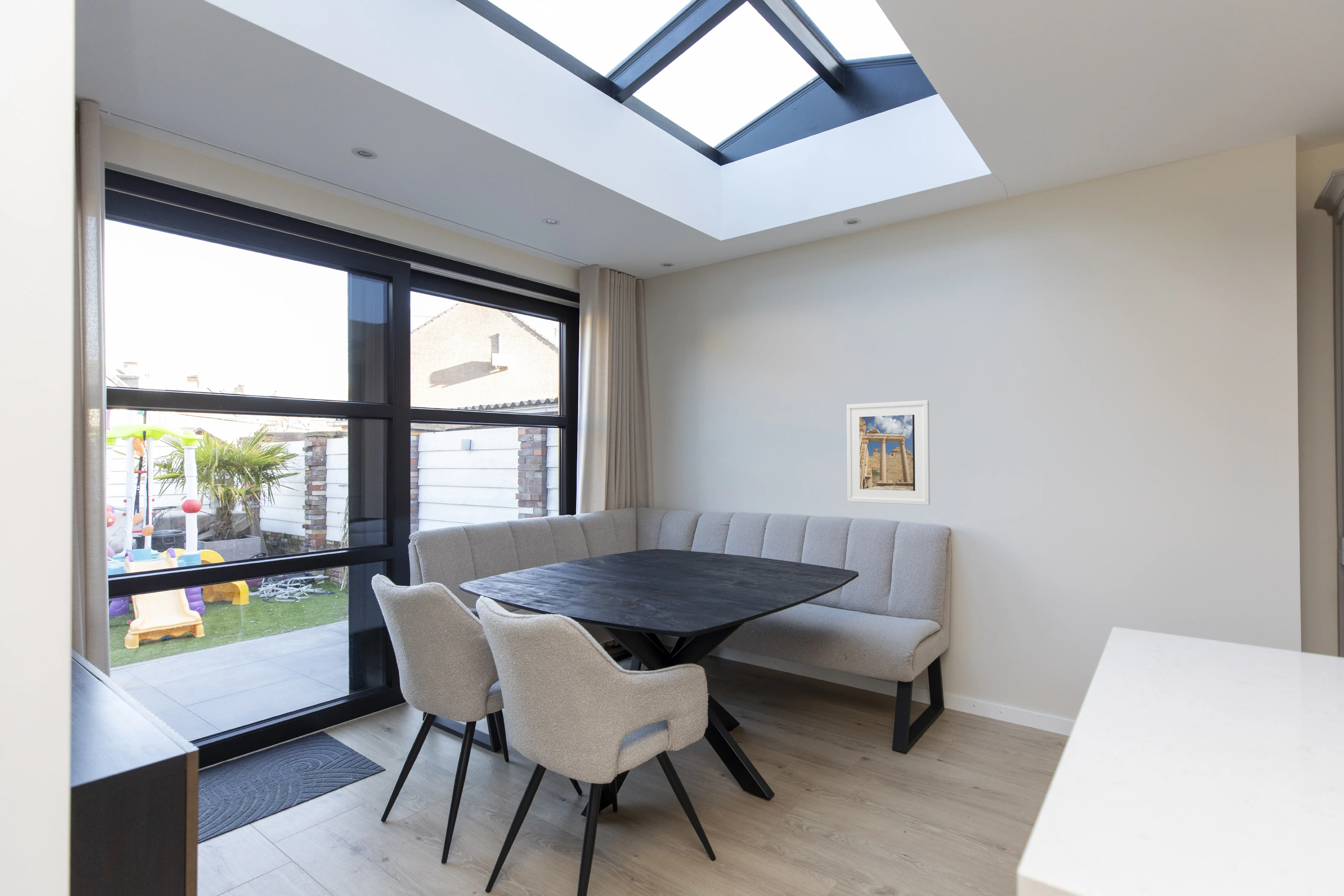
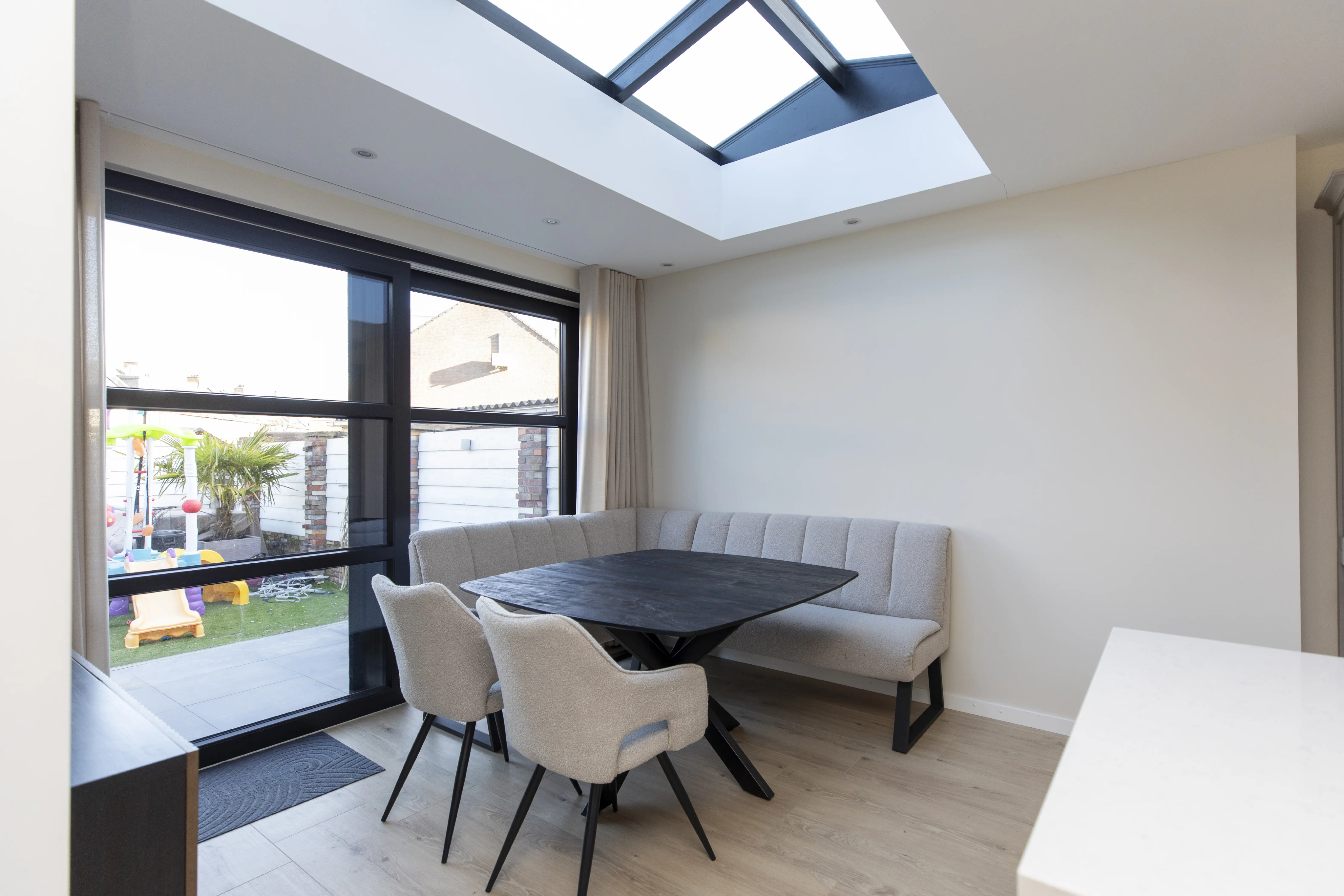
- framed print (887, 453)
